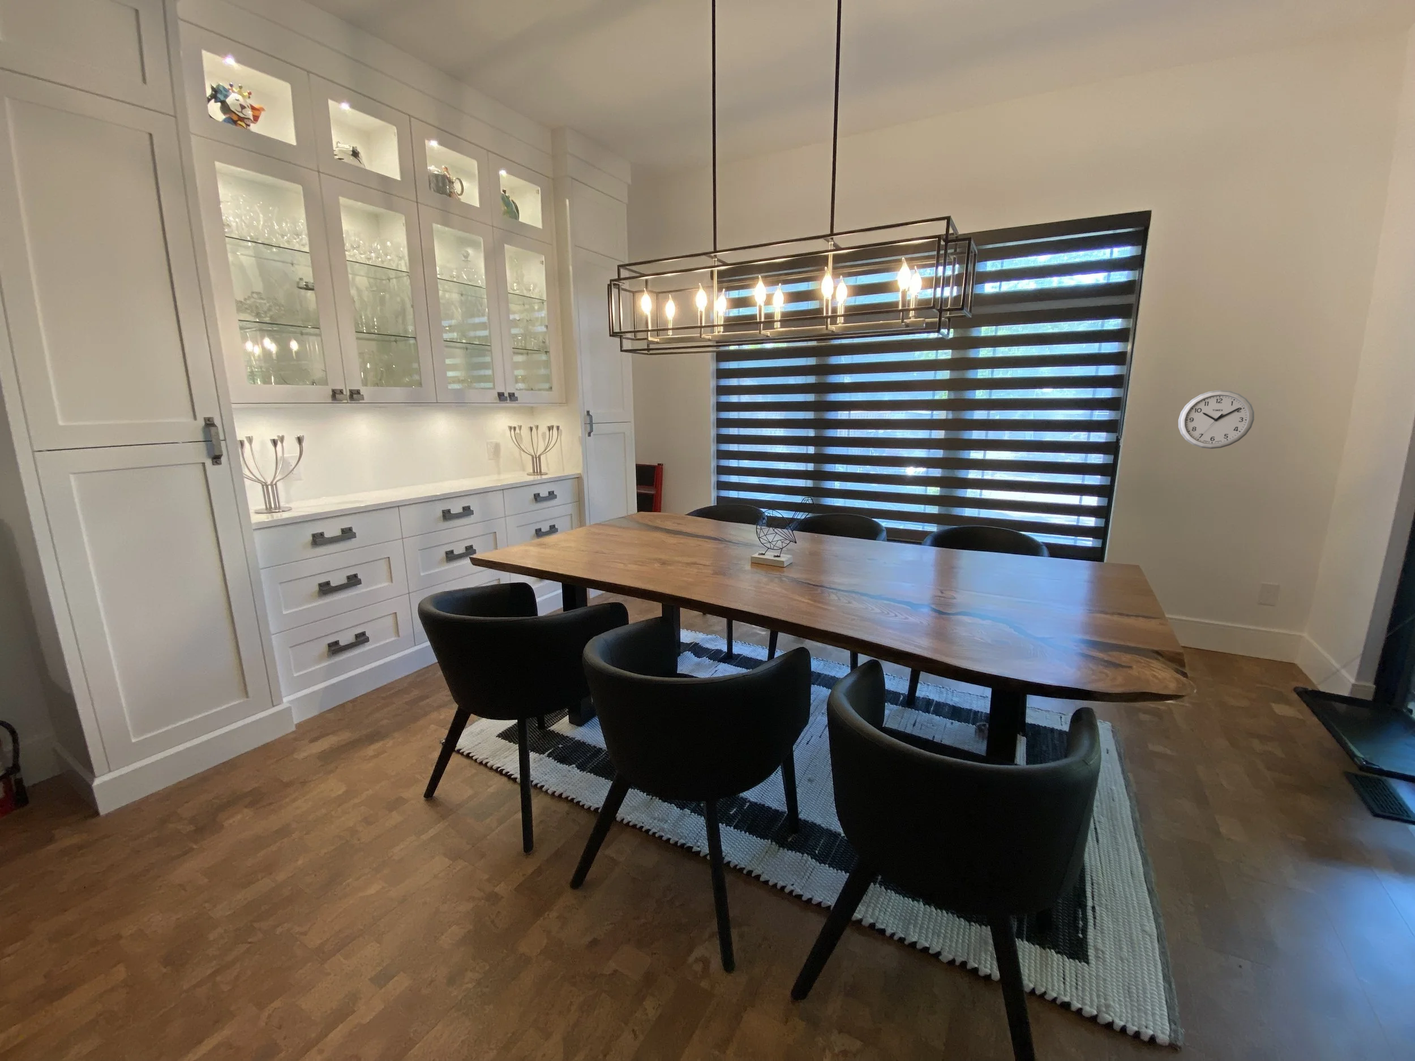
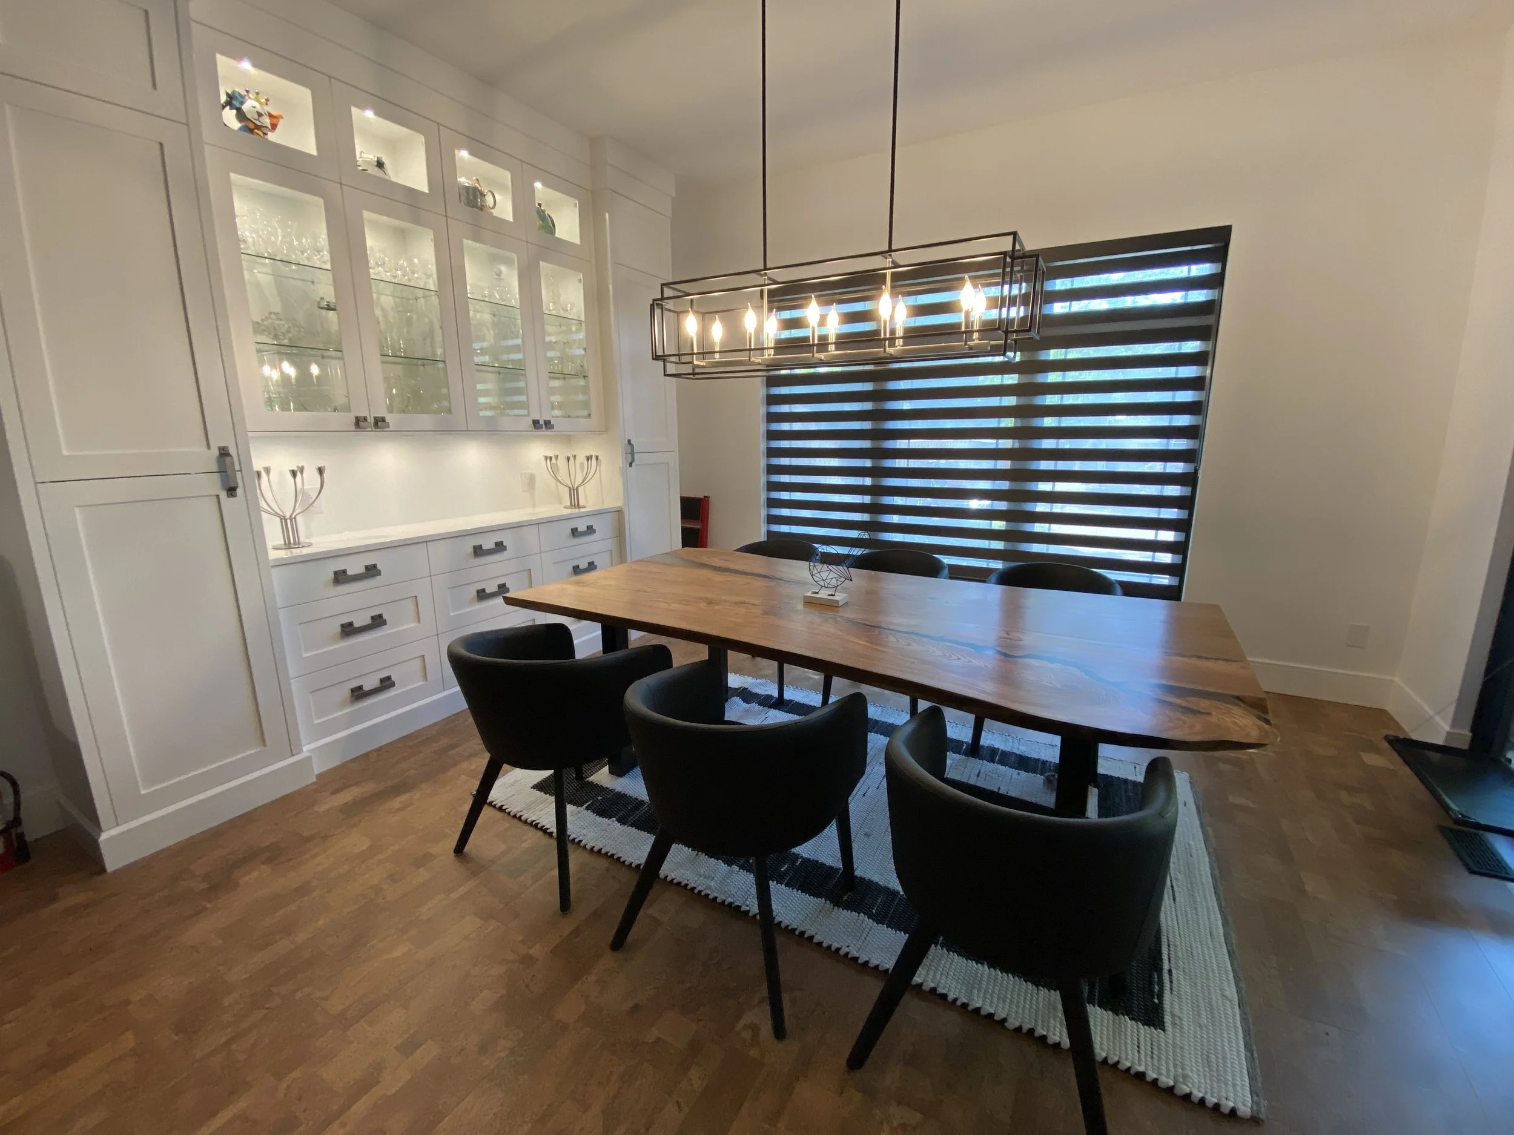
- wall clock (1216, 419)
